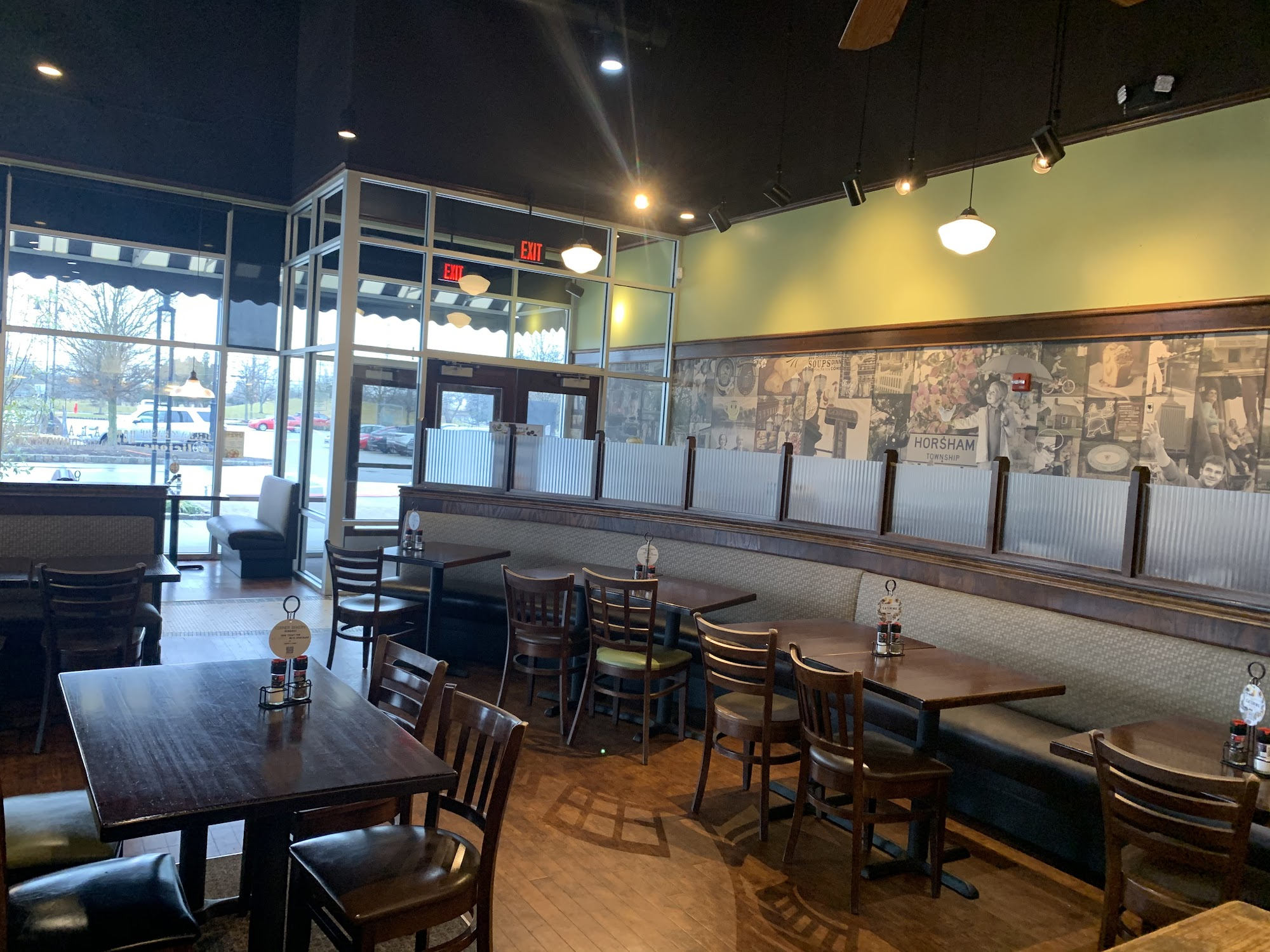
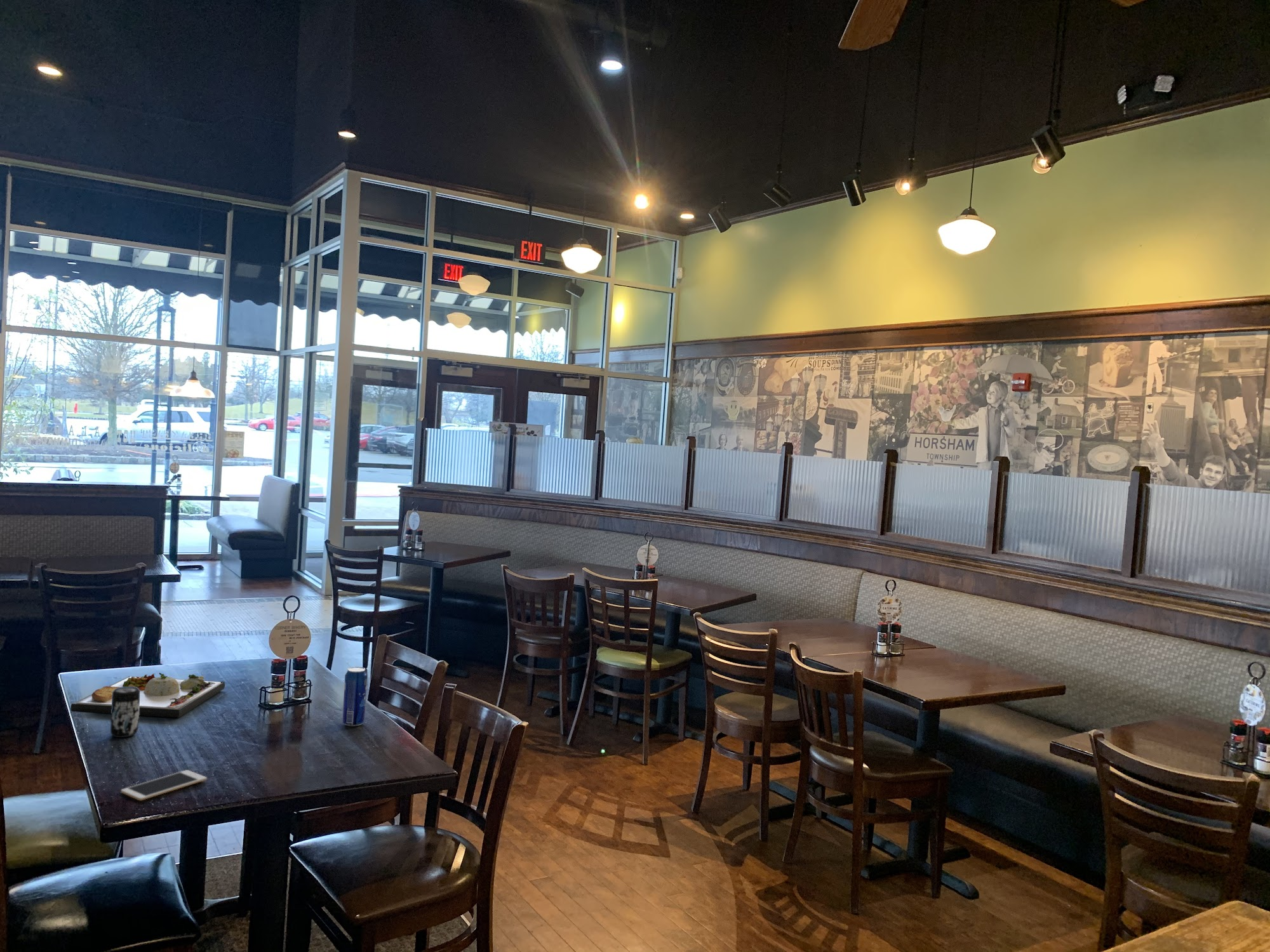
+ cell phone (164, 784)
+ beverage can (355, 696)
+ dinner plate (152, 687)
+ beverage can (125, 711)
